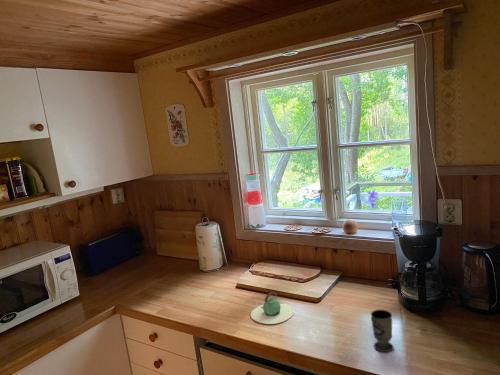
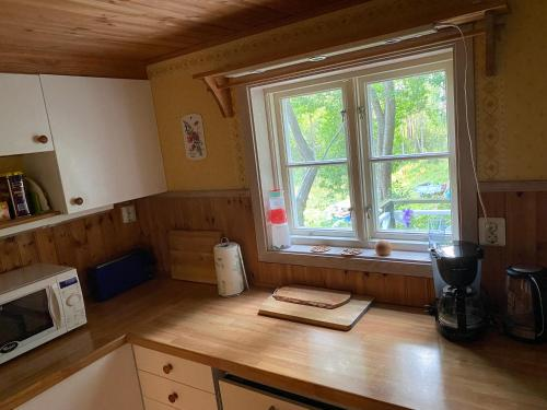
- cup (382, 330)
- teapot (271, 302)
